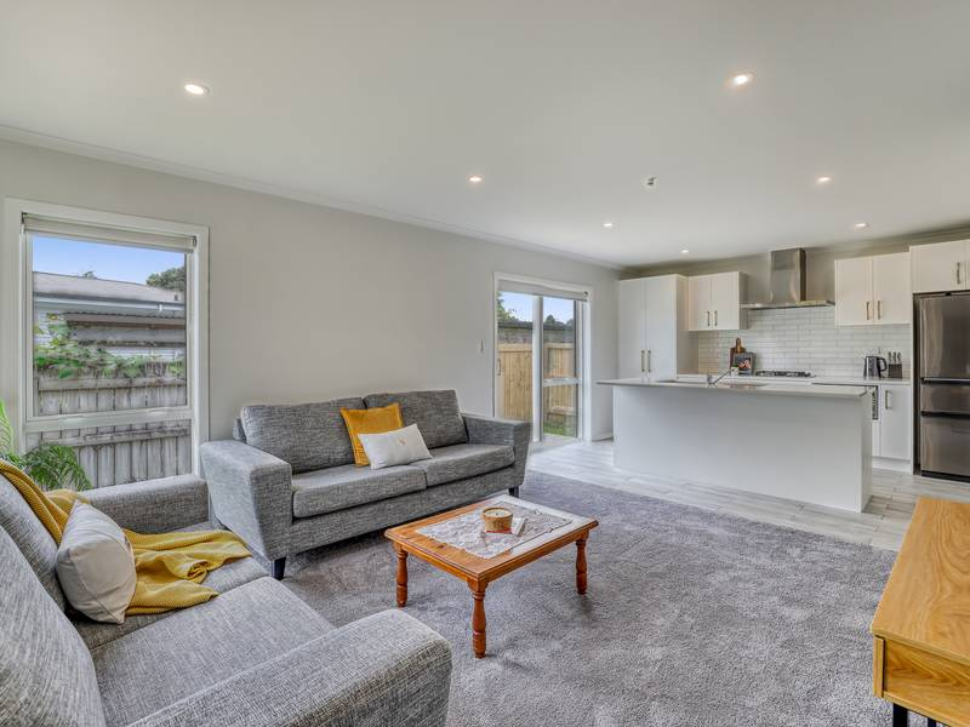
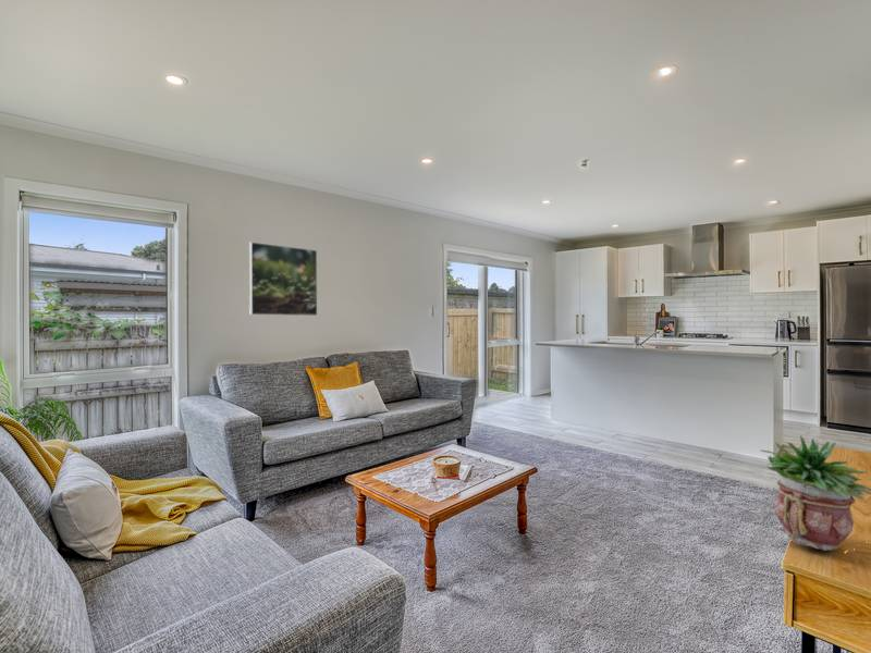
+ potted plant (814, 489)
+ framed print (284, 281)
